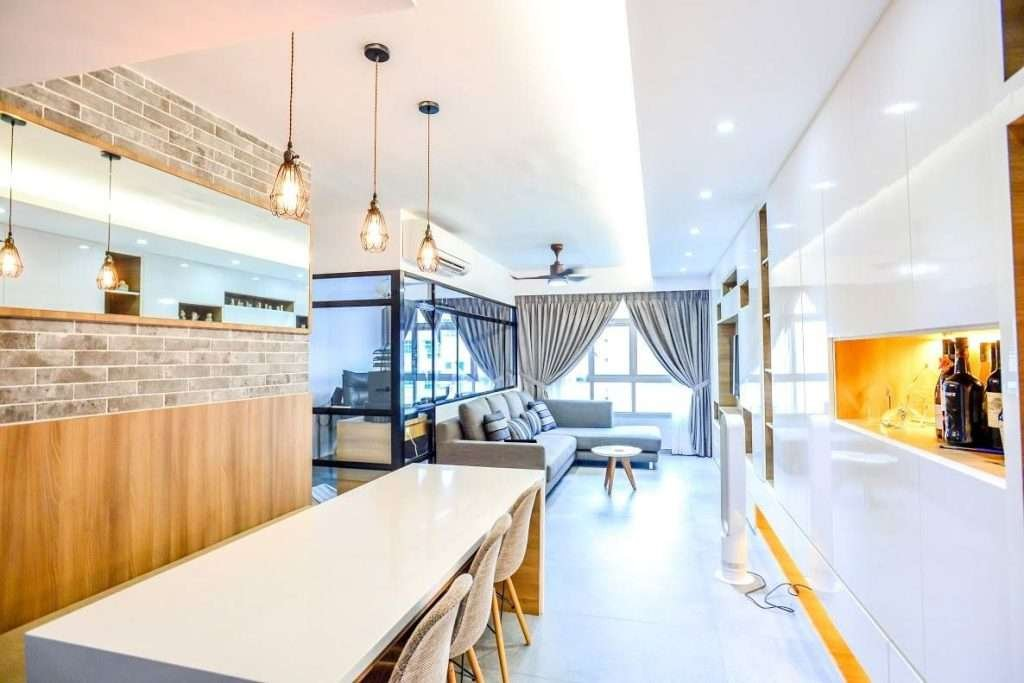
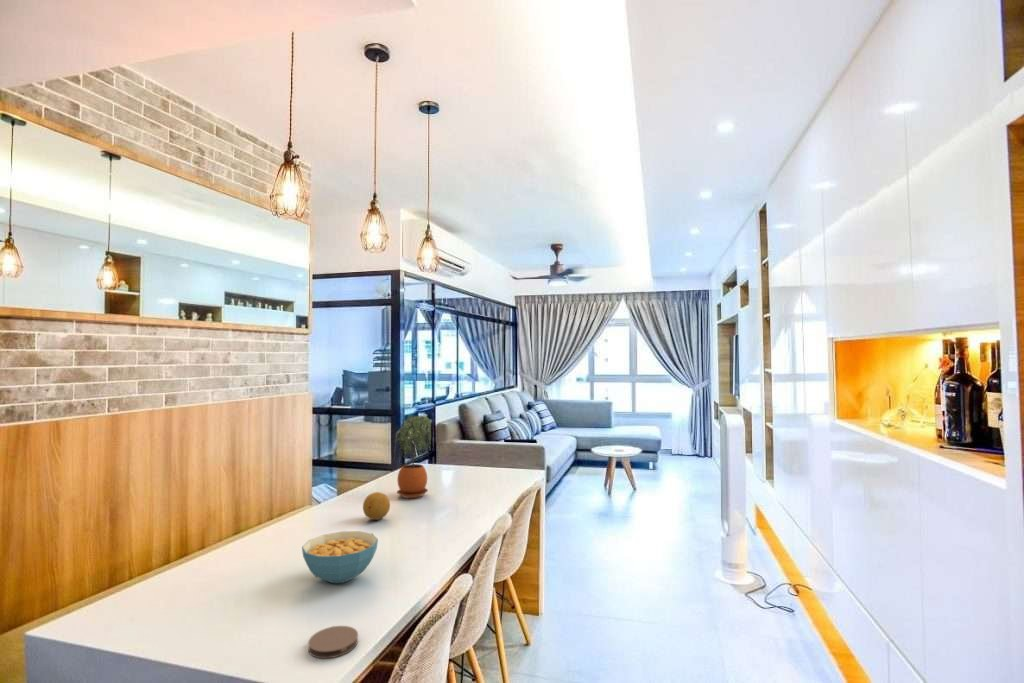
+ fruit (376, 505)
+ coaster (333, 641)
+ cereal bowl (340, 560)
+ potted plant (412, 455)
